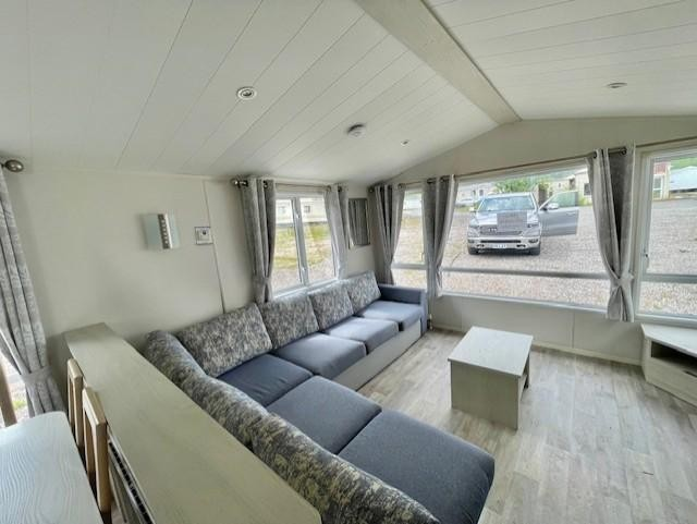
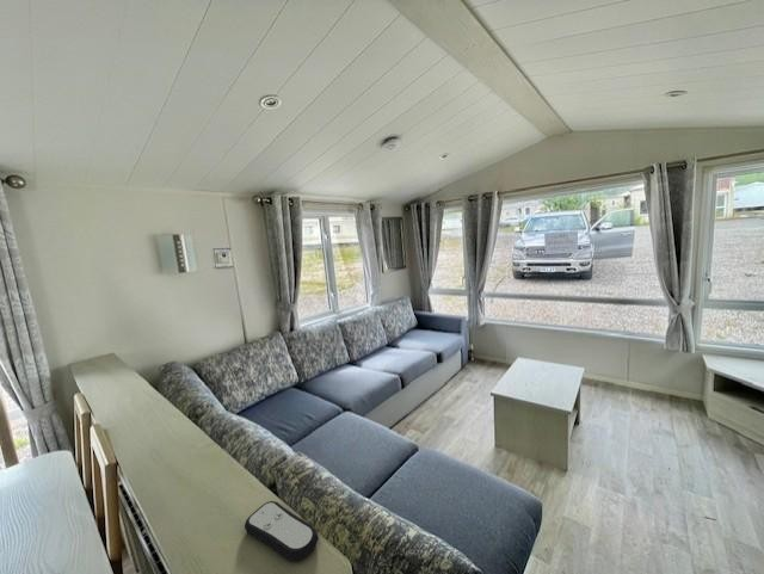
+ remote control (282, 529)
